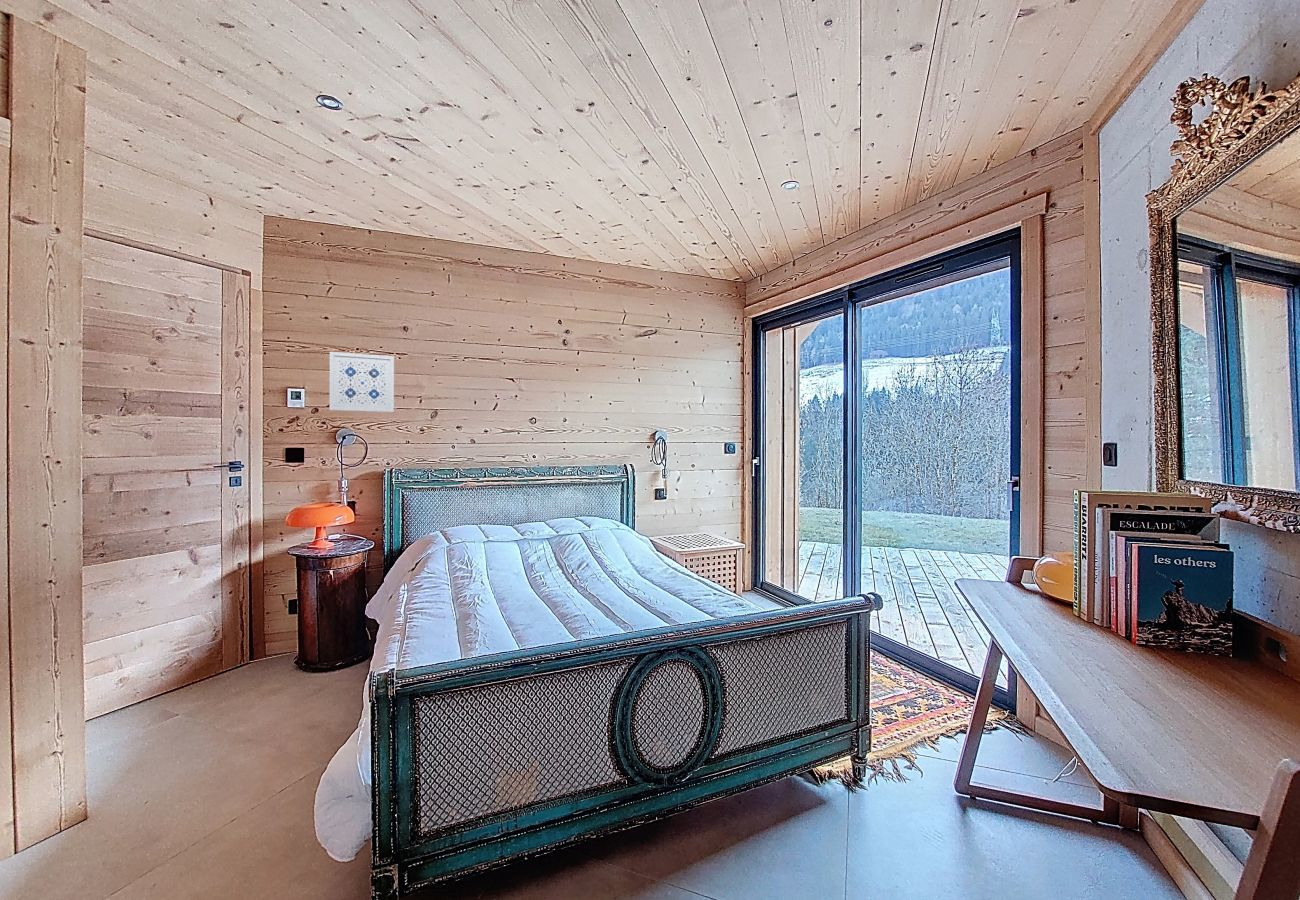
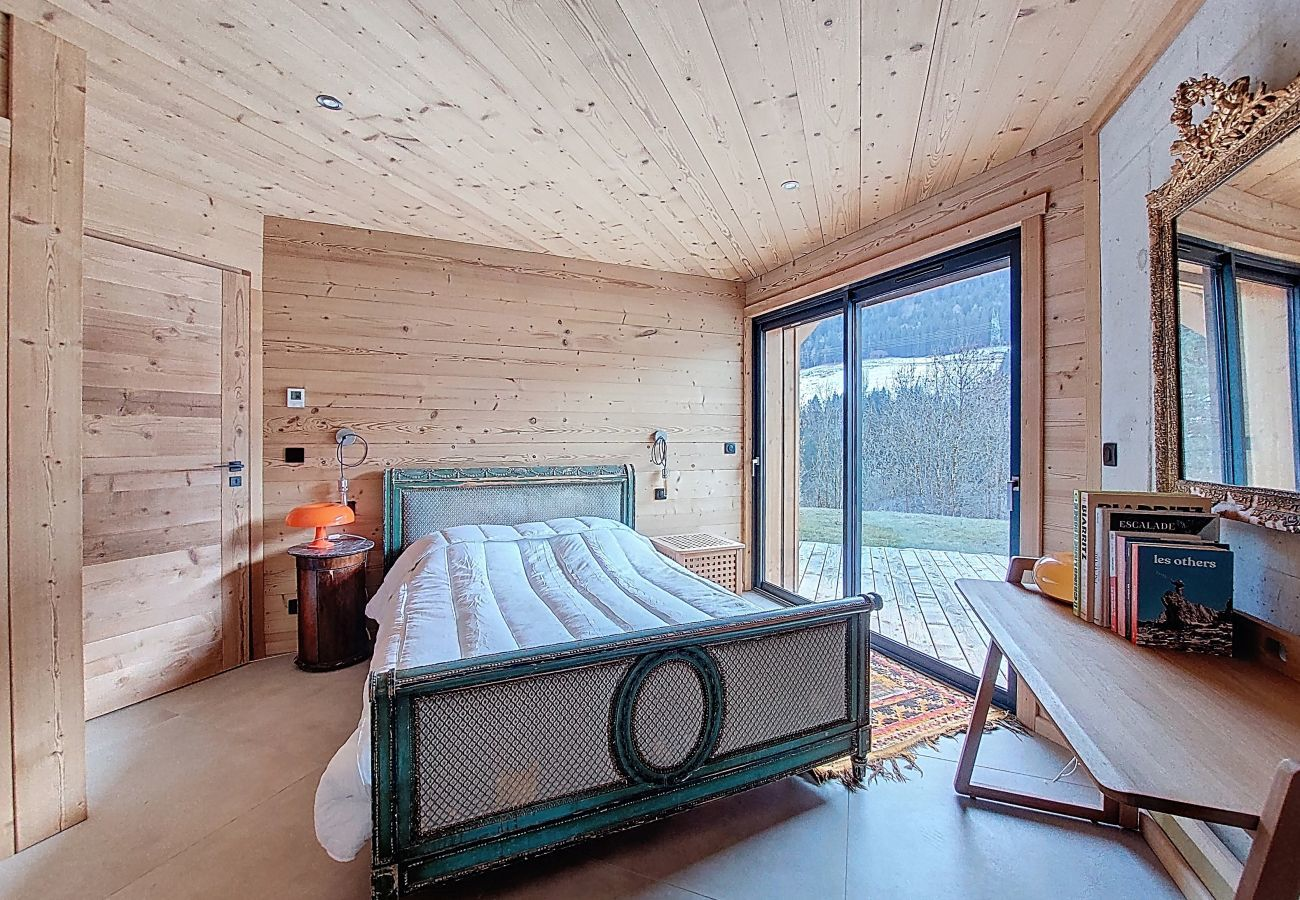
- wall art (362, 382)
